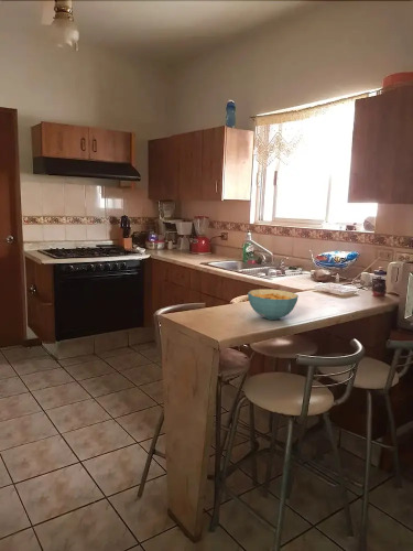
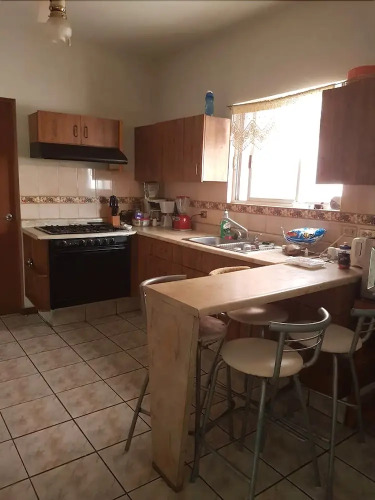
- cereal bowl (272, 305)
